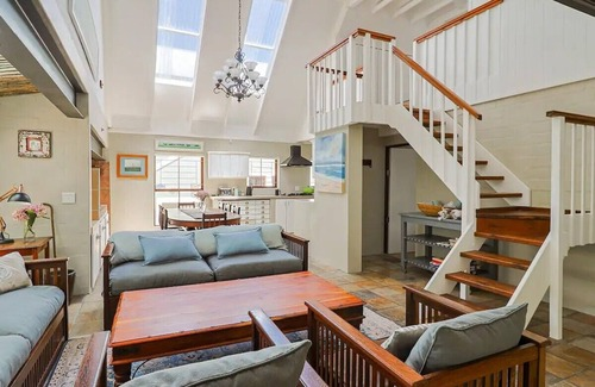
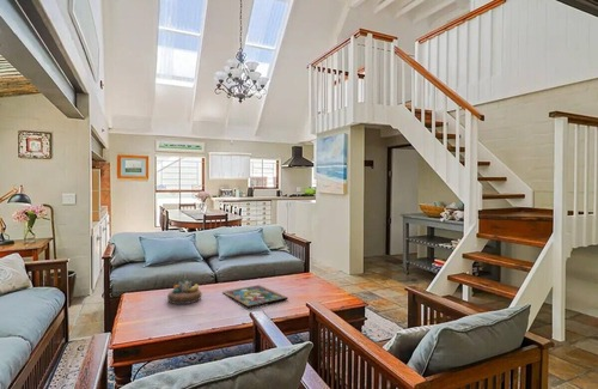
+ framed painting (254, 294)
+ decorative bowl (184, 288)
